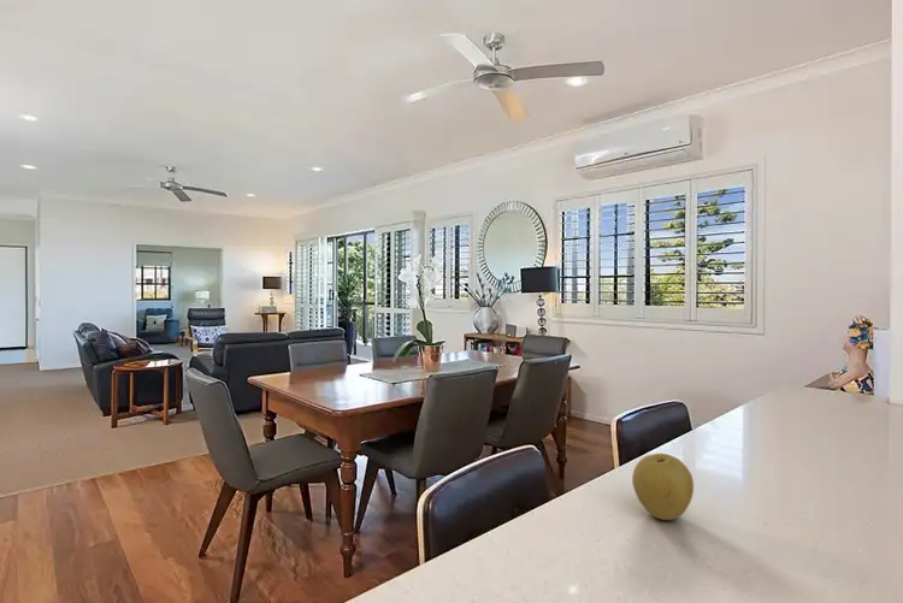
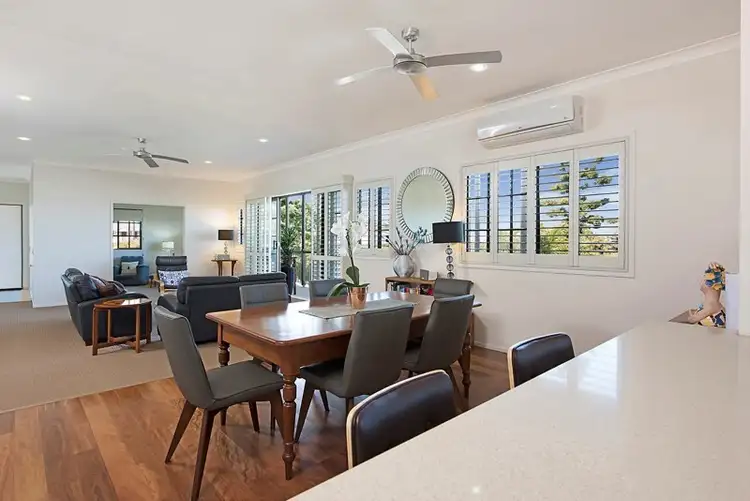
- fruit (661, 485)
